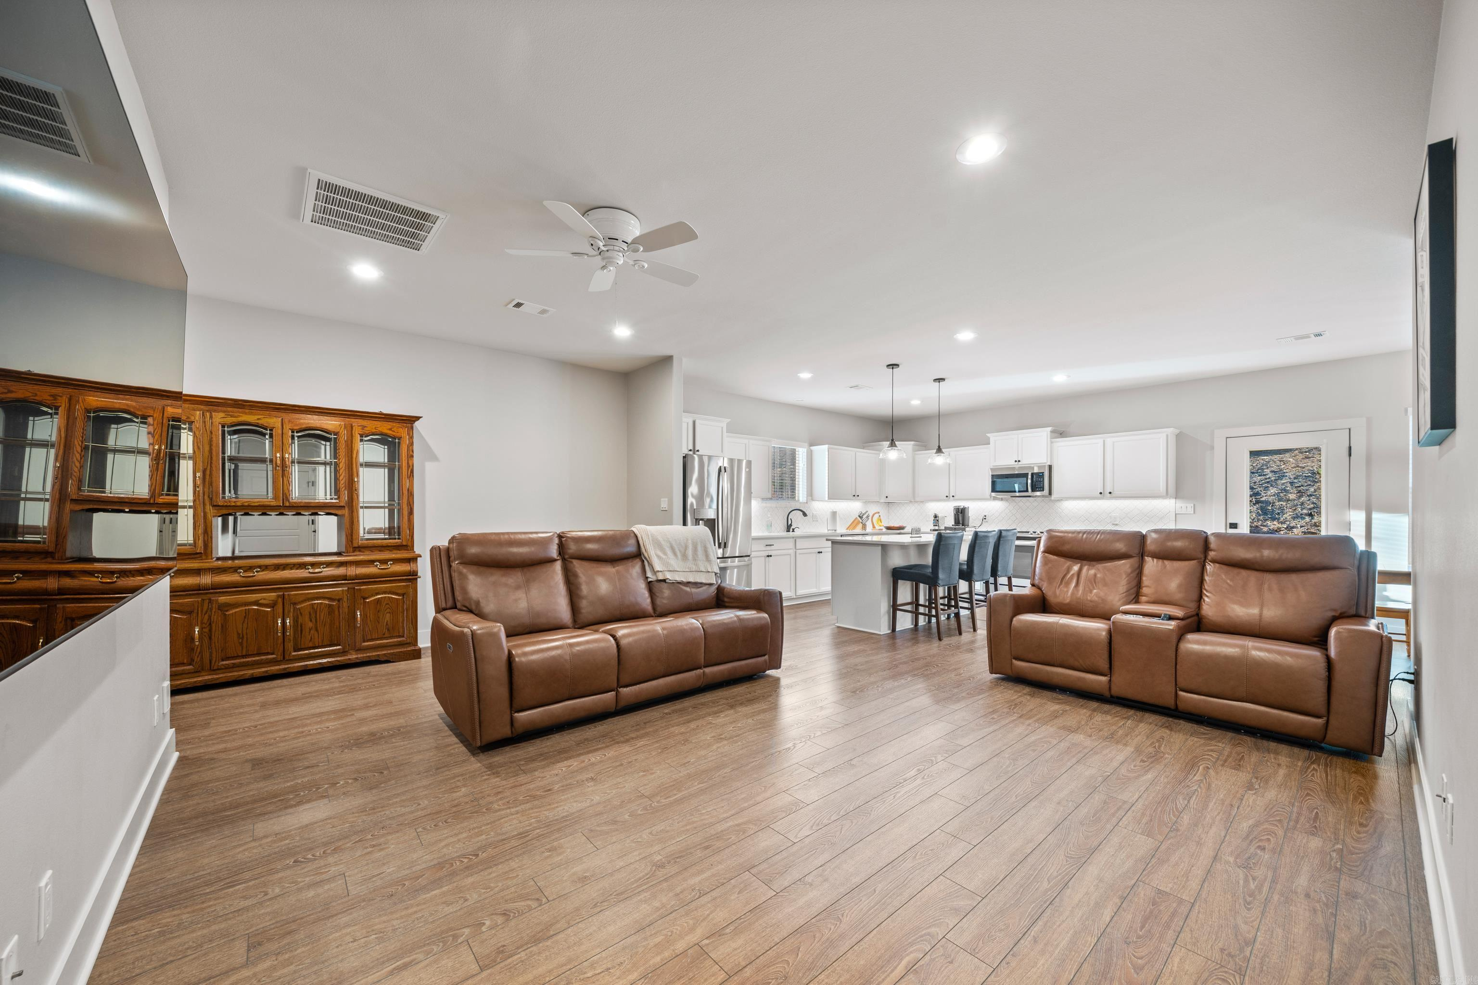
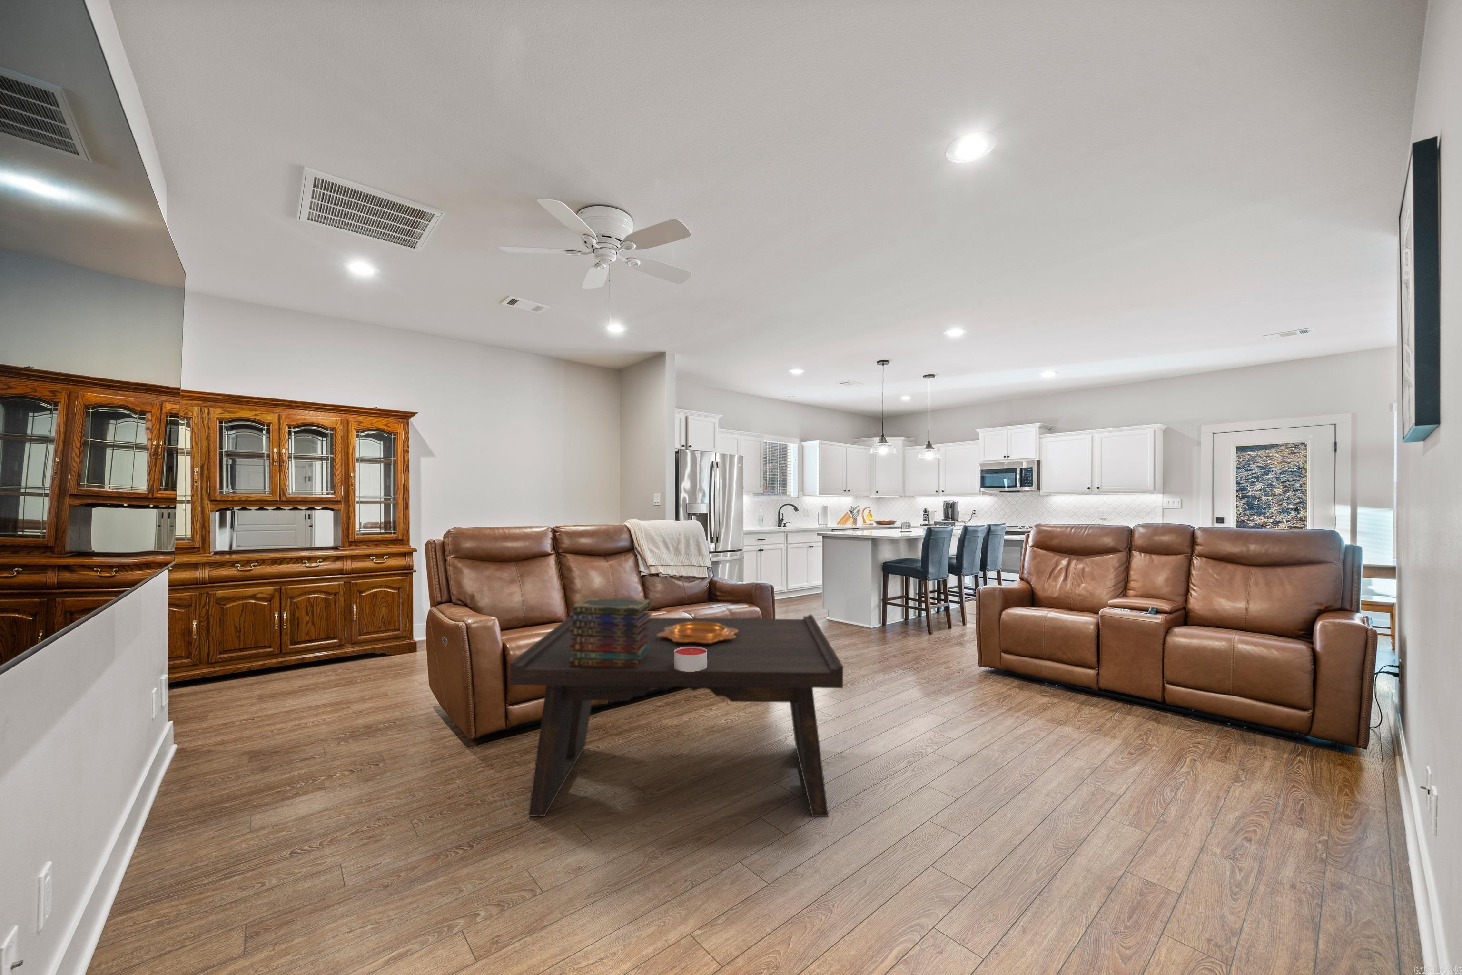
+ decorative bowl (698, 632)
+ book stack (612, 631)
+ candle (691, 657)
+ coffee table (693, 691)
